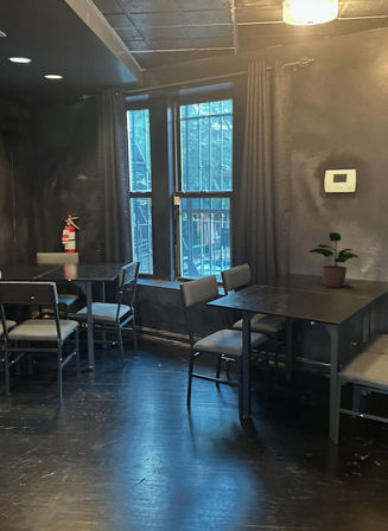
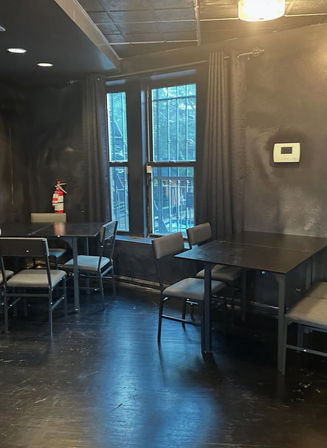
- potted plant (335, 258)
